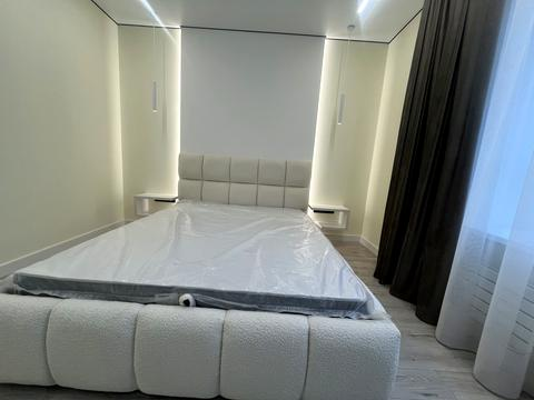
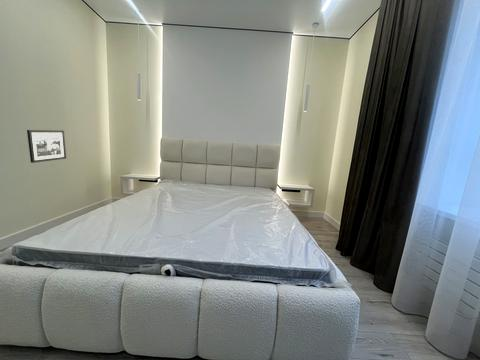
+ picture frame (48, 145)
